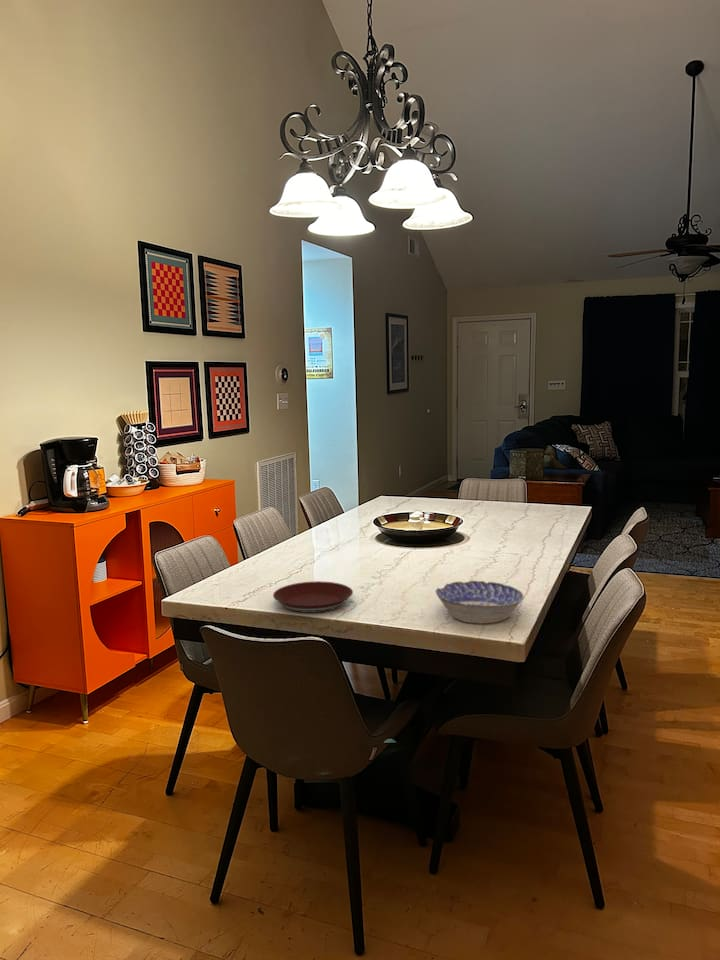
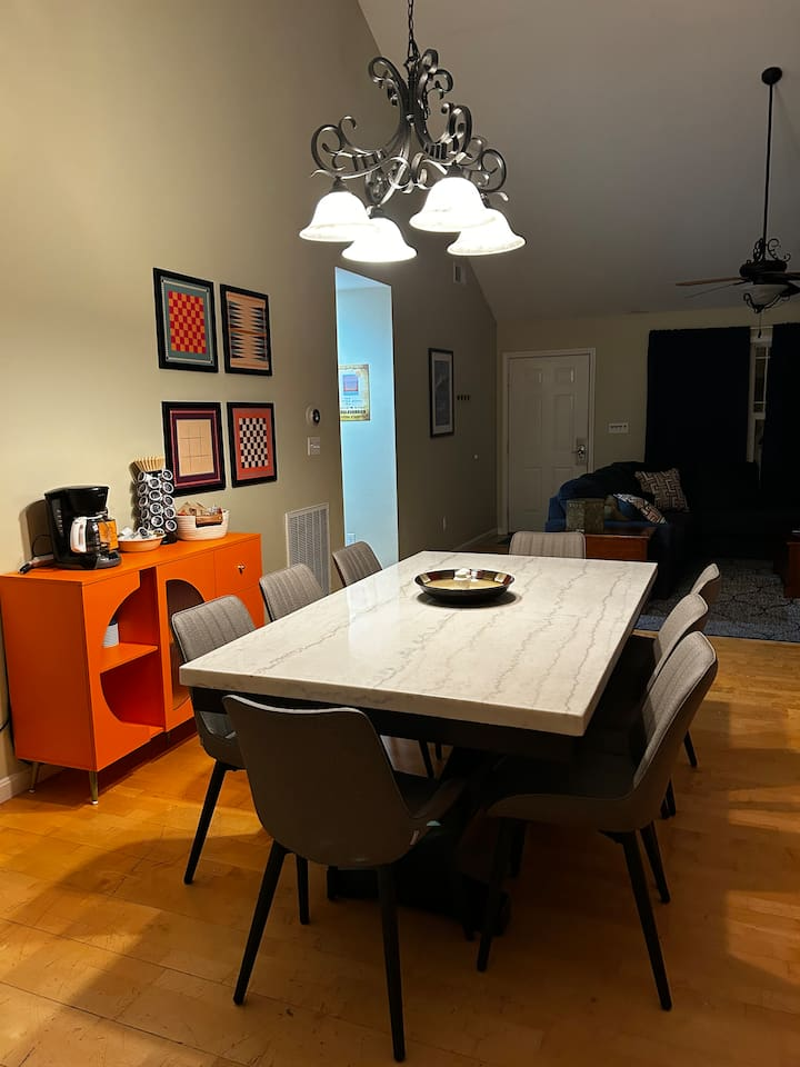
- bowl (479, 602)
- plate (313, 598)
